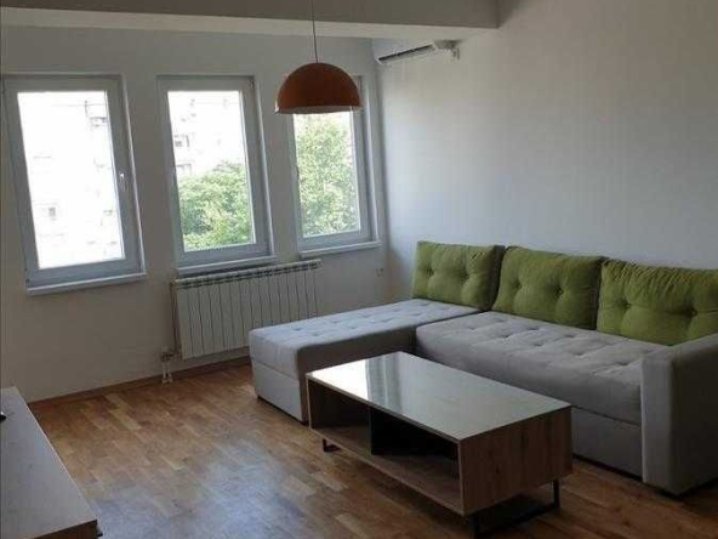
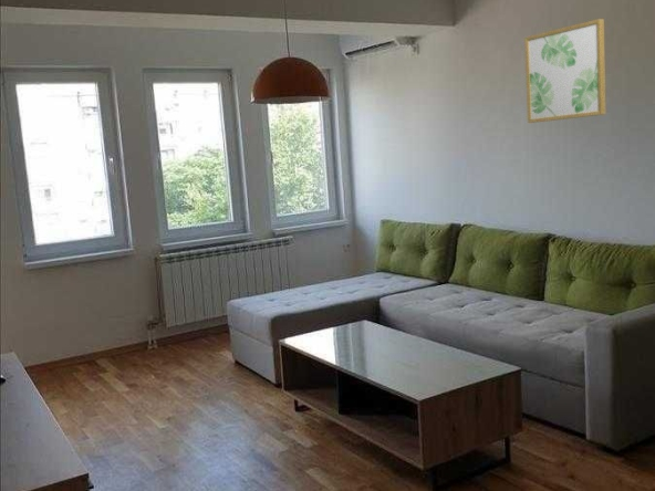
+ wall art (563, 74)
